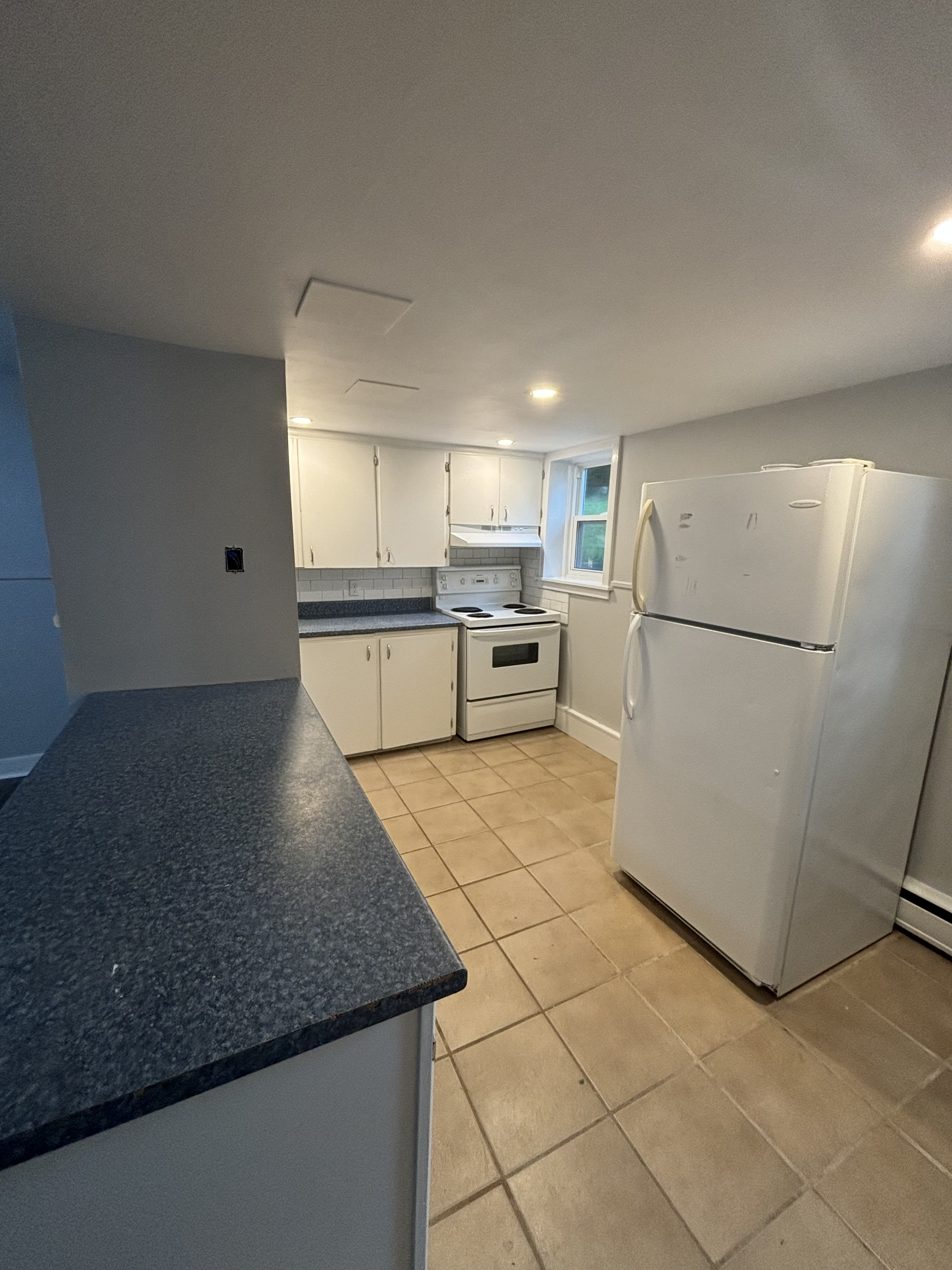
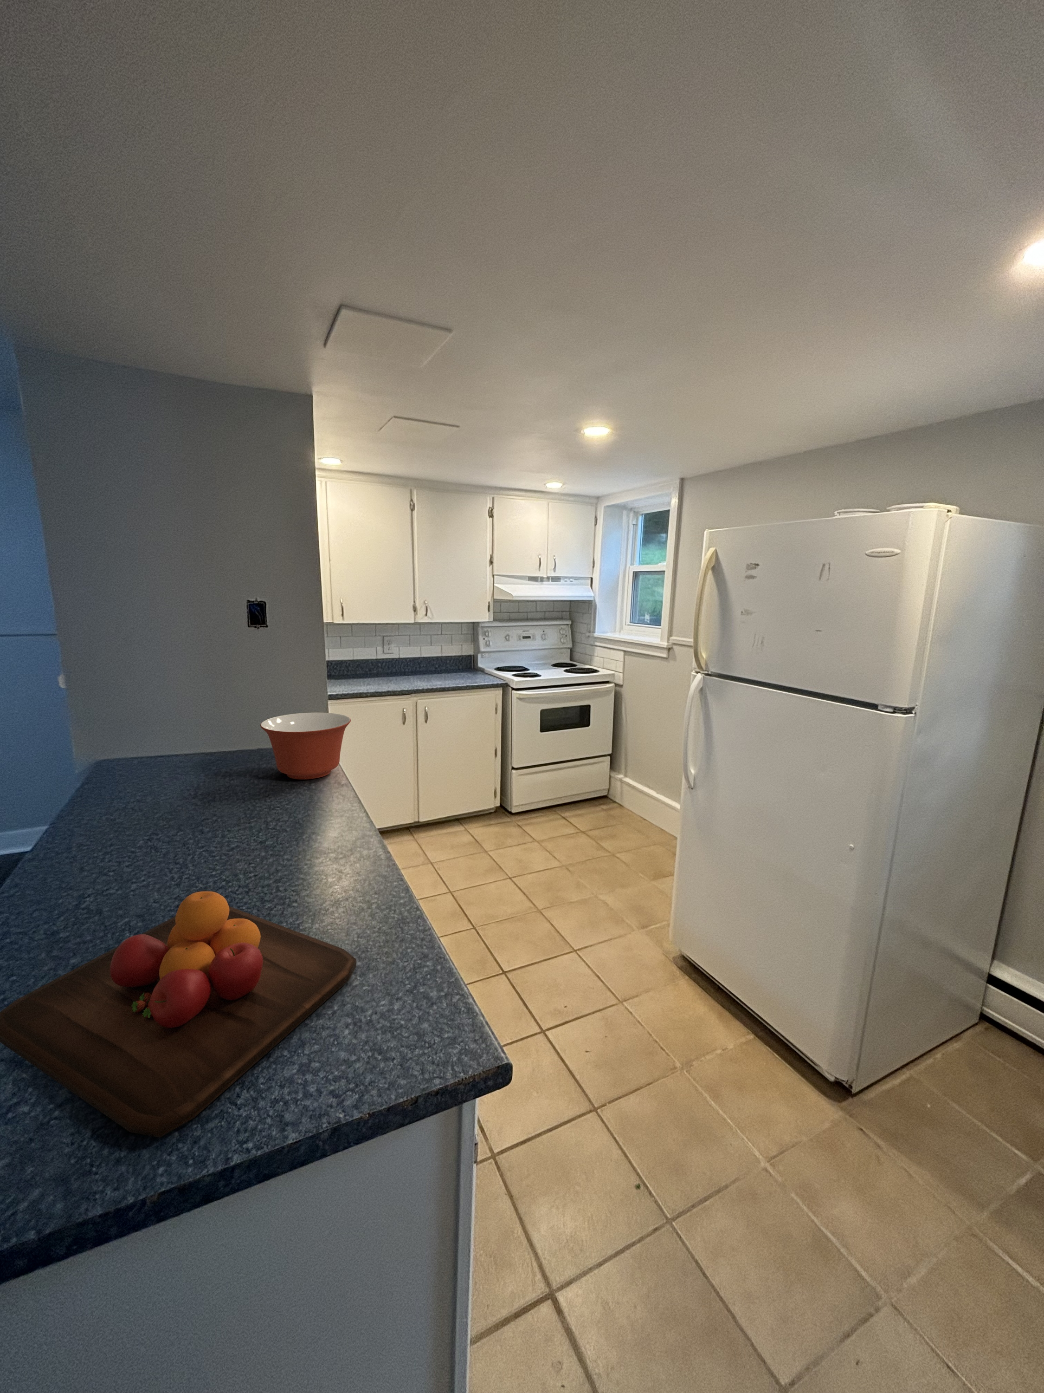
+ mixing bowl (308, 747)
+ chopping board (186, 953)
